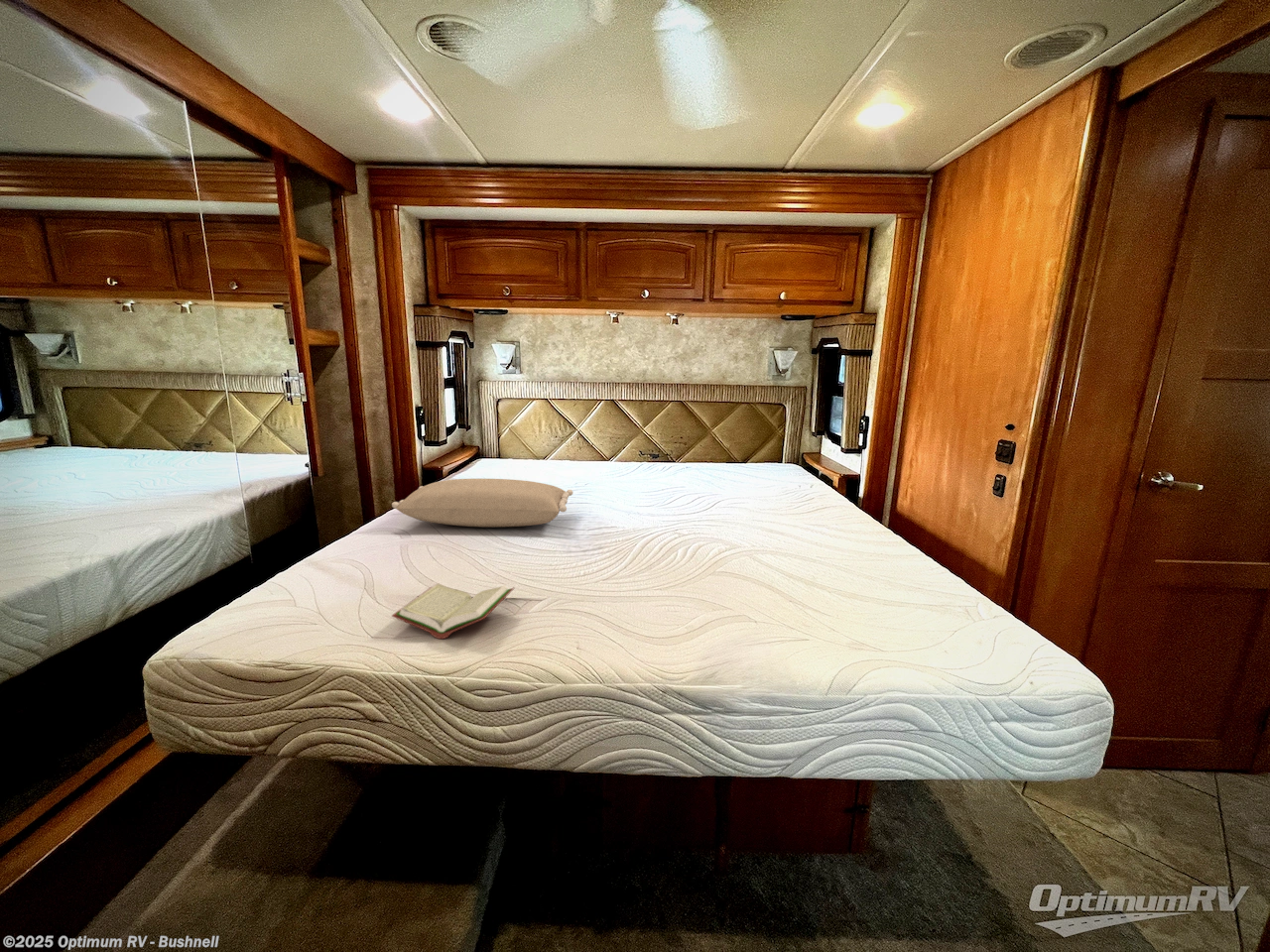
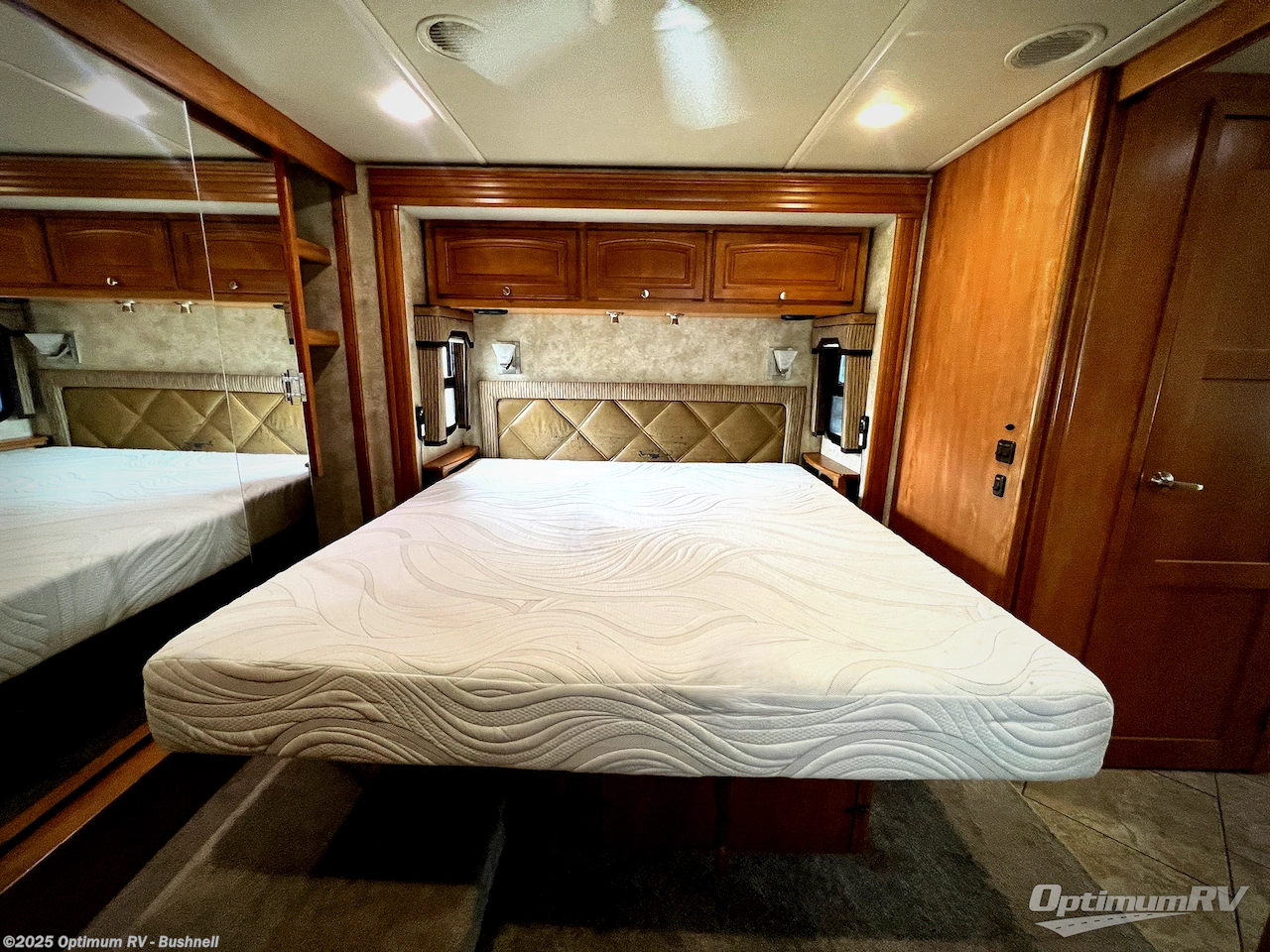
- book (455, 607)
- pillow (488, 501)
